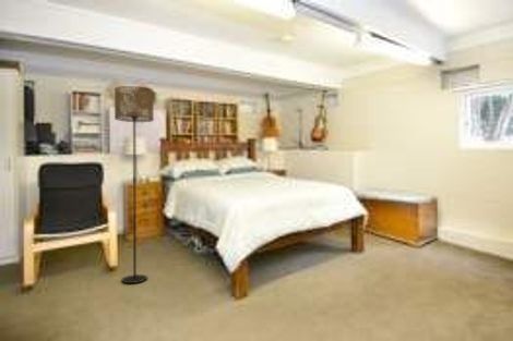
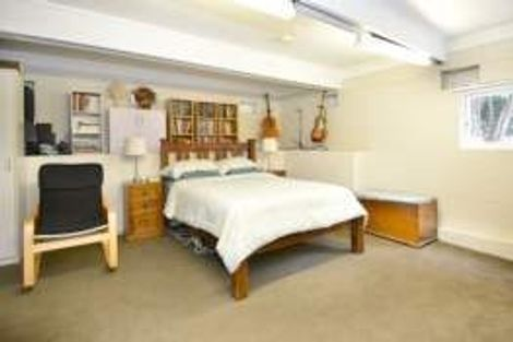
- floor lamp (134, 184)
